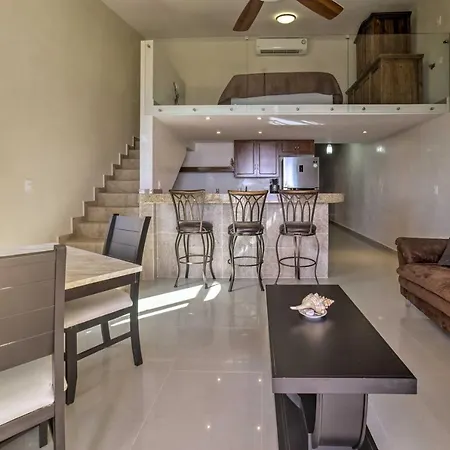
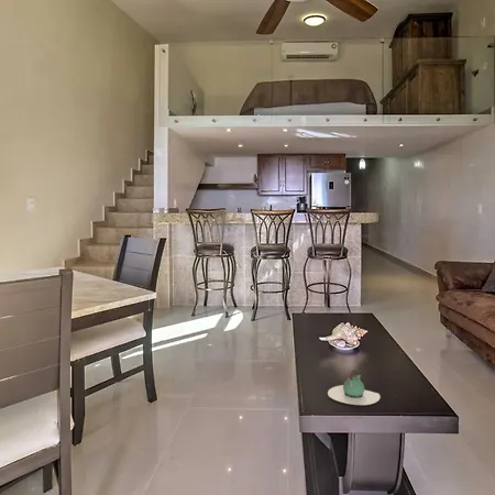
+ teapot (353, 382)
